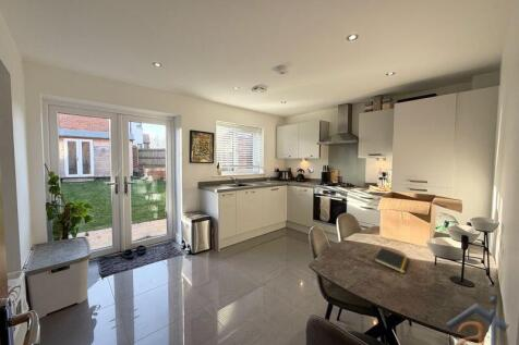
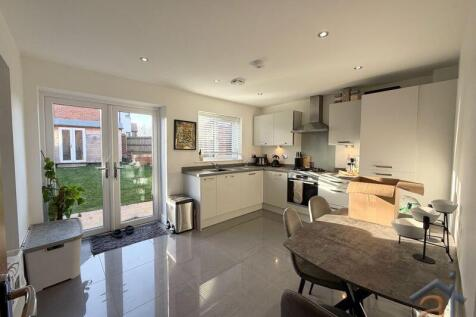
- notepad (391, 259)
